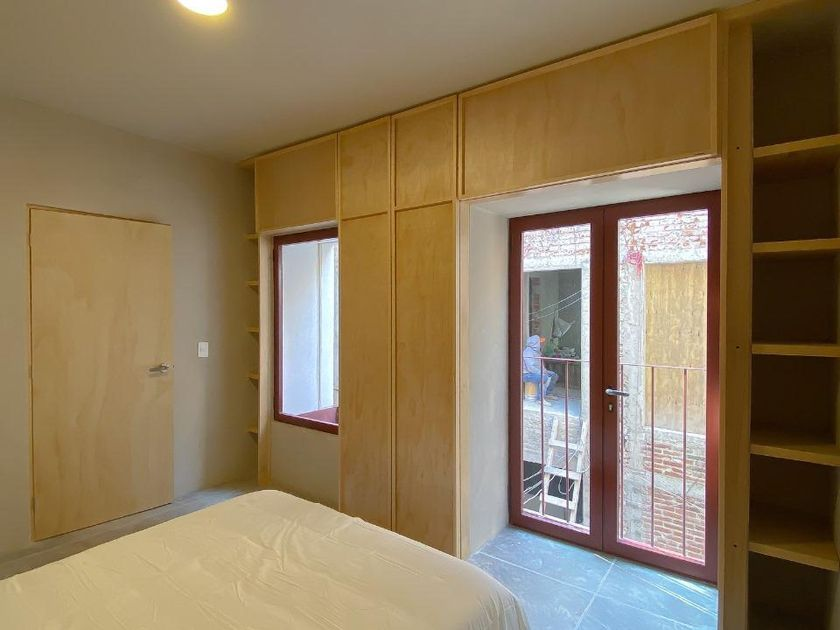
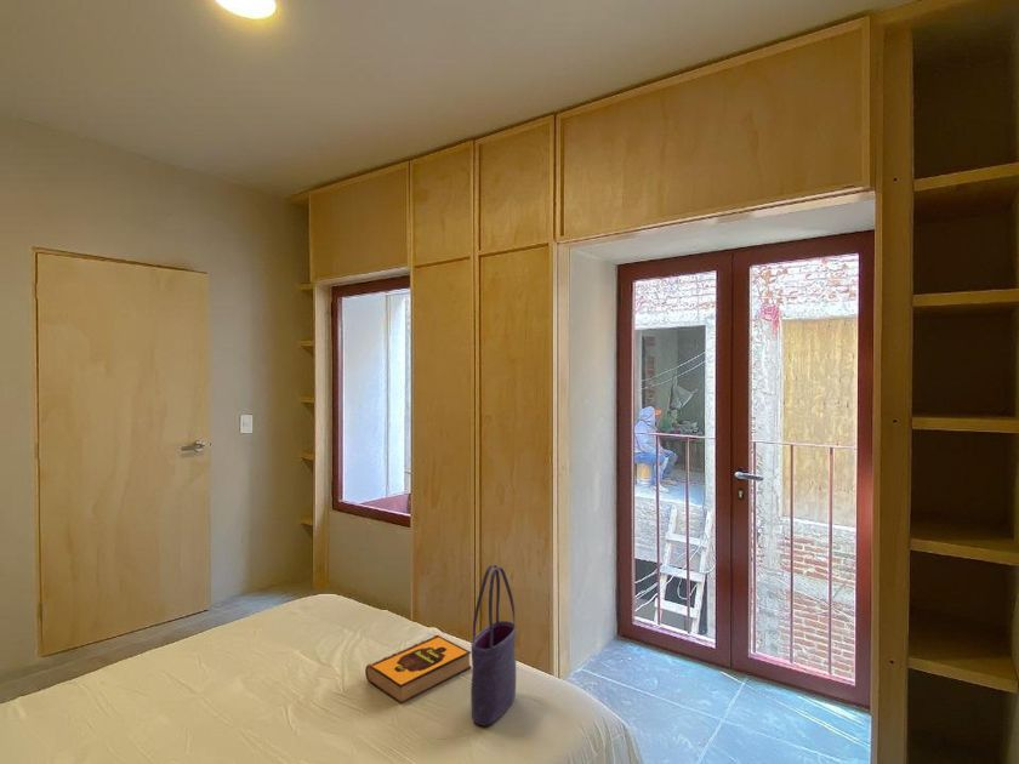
+ hardback book (419, 665)
+ tote bag (494, 637)
